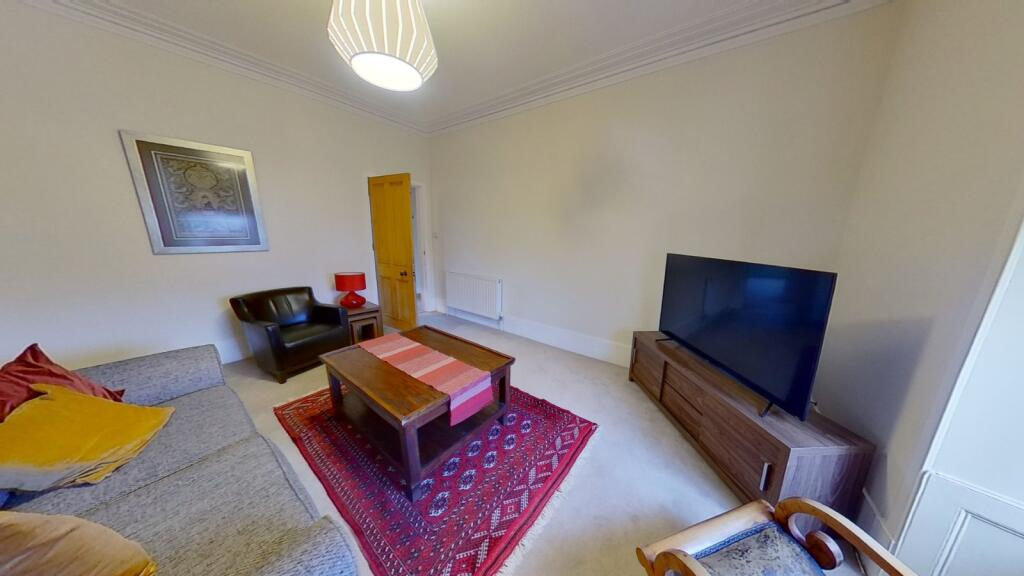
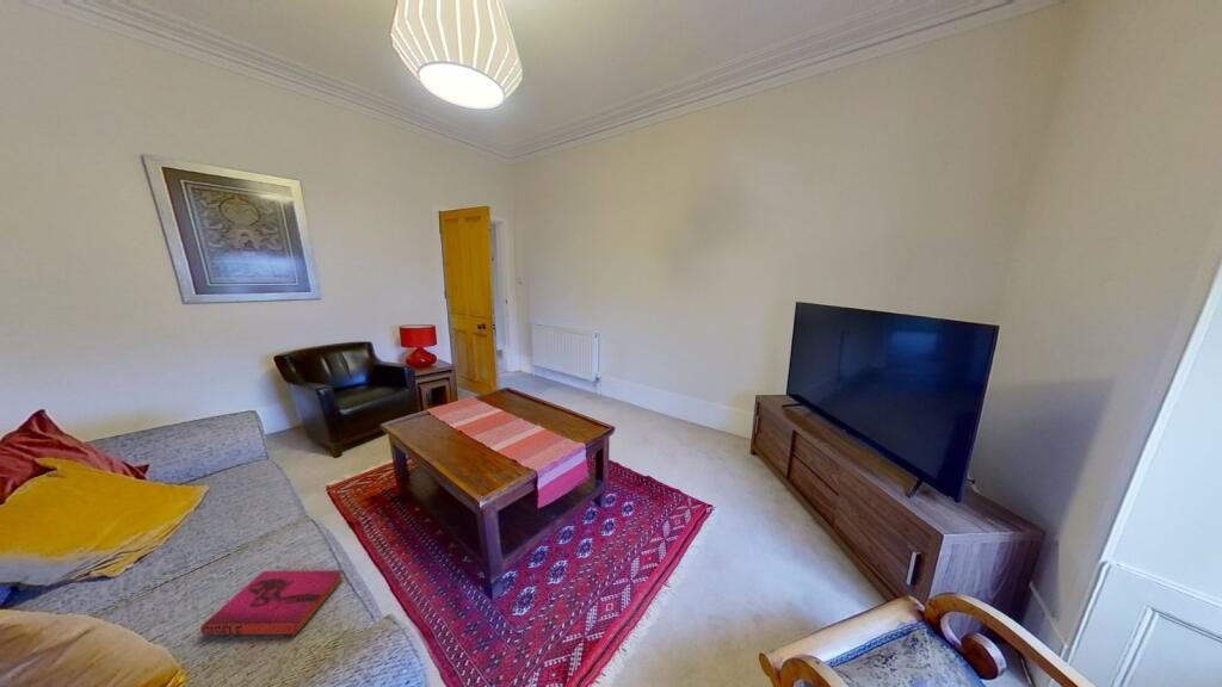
+ hardback book (278, 600)
